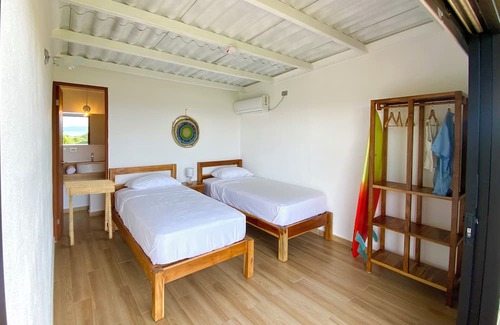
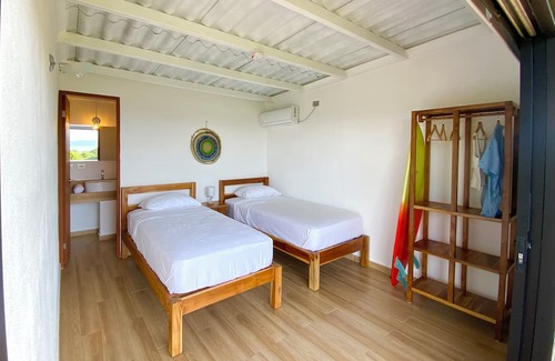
- side table (105, 210)
